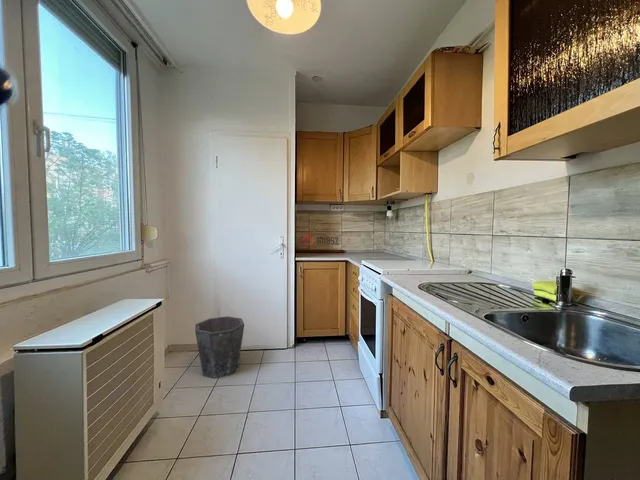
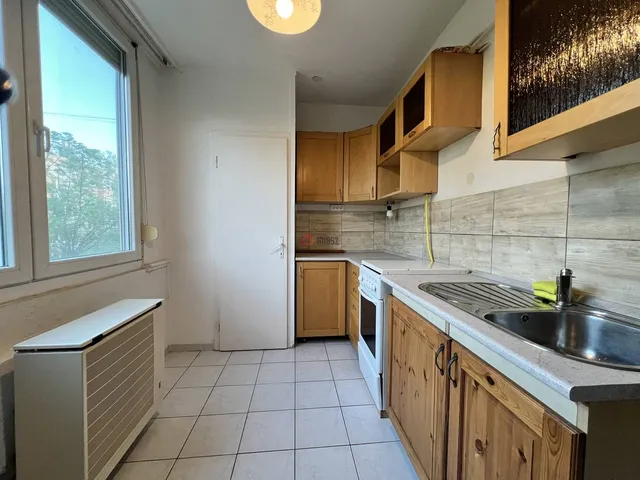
- waste bin (220, 346)
